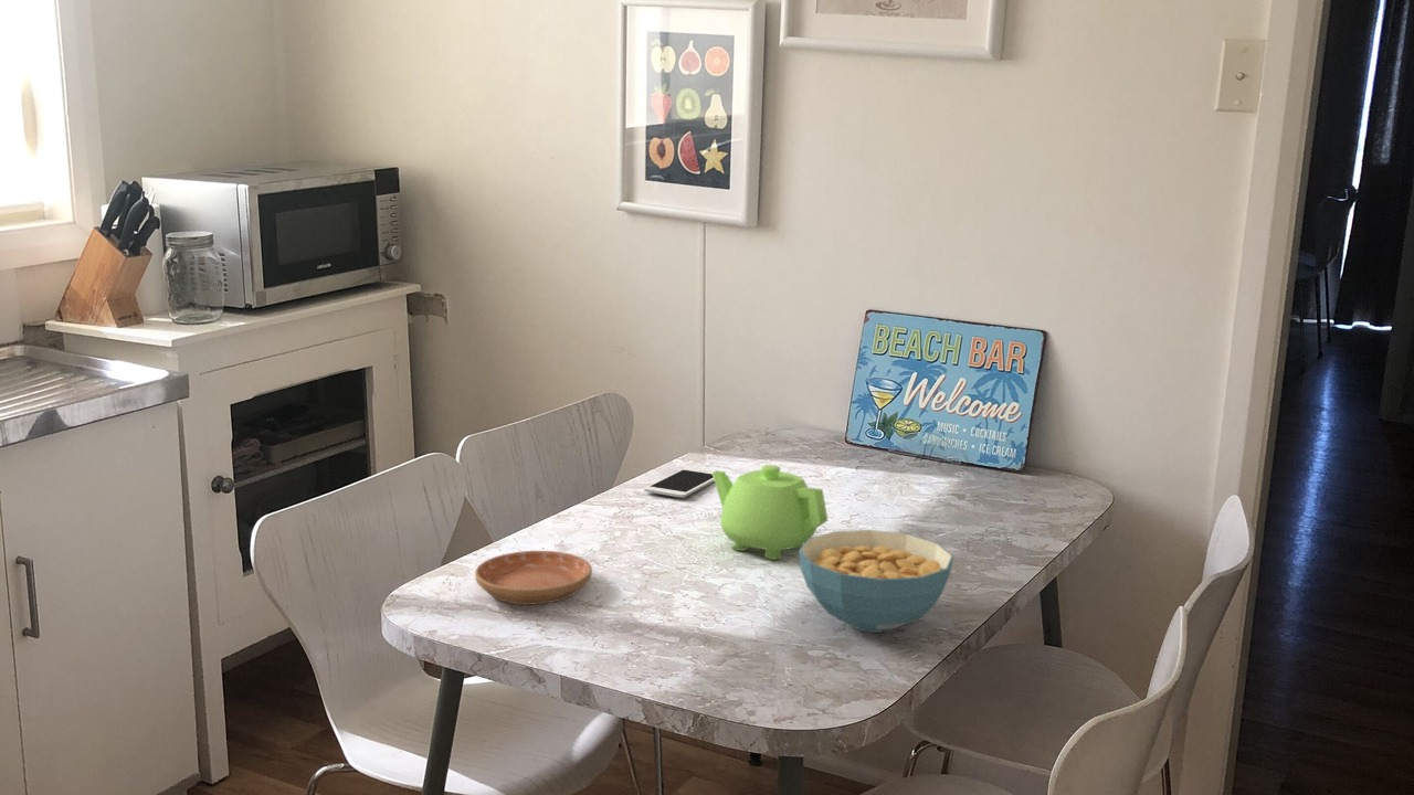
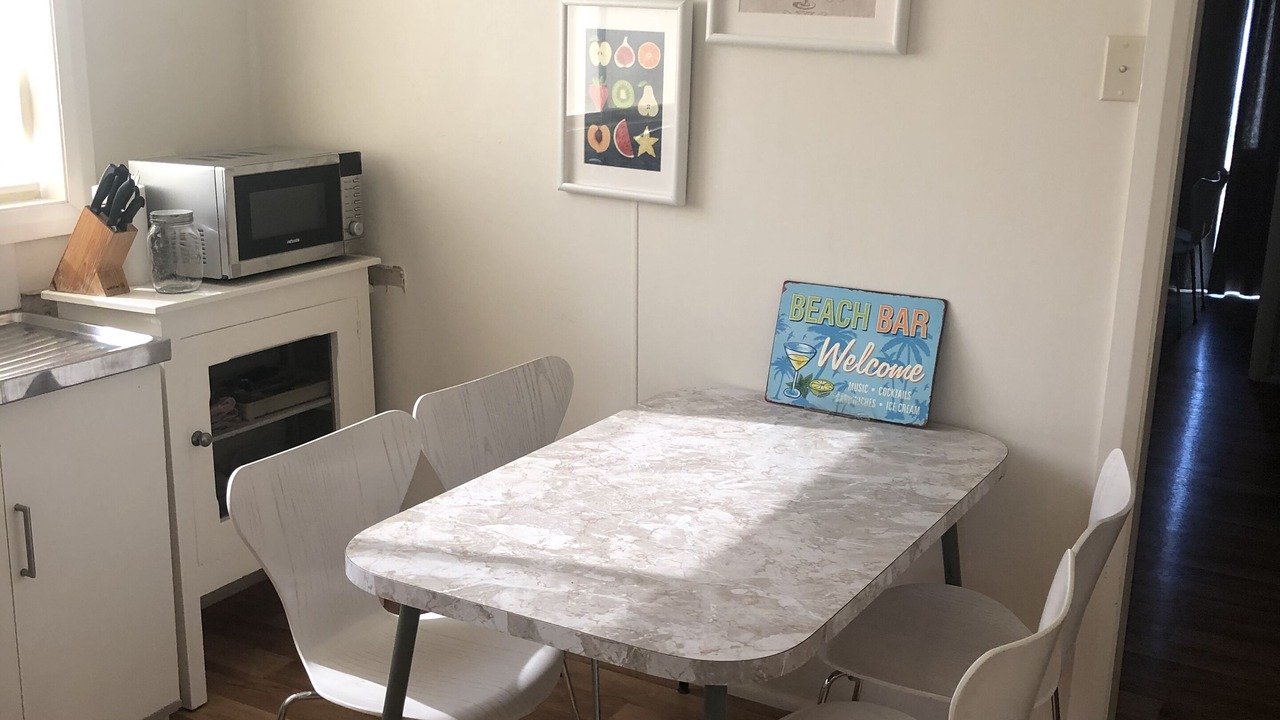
- cereal bowl (874, 589)
- cell phone (685, 481)
- saucer (534, 577)
- teapot (768, 507)
